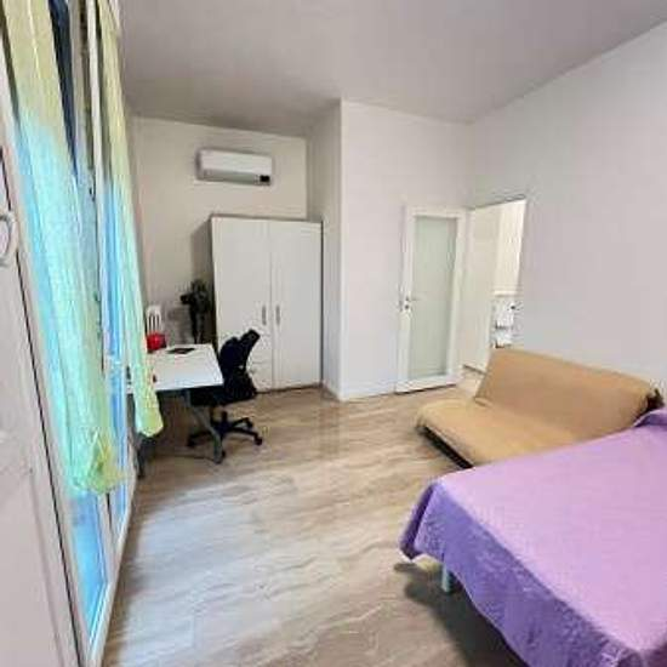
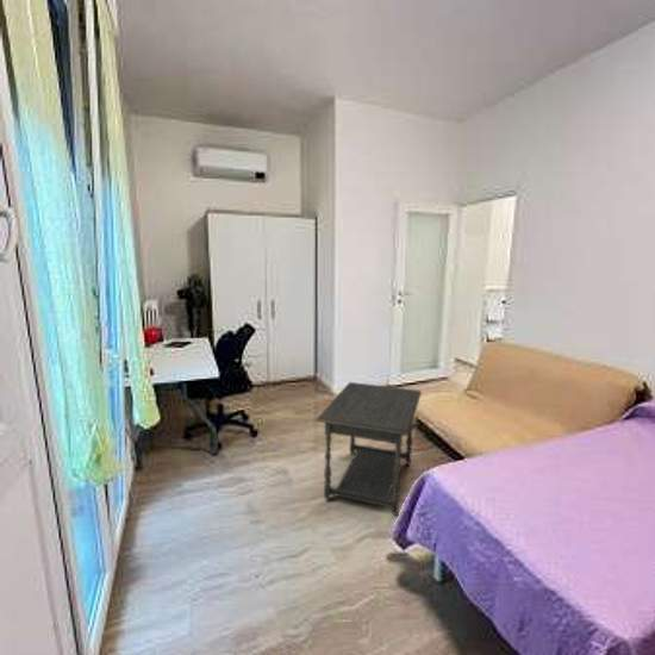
+ side table (372, 439)
